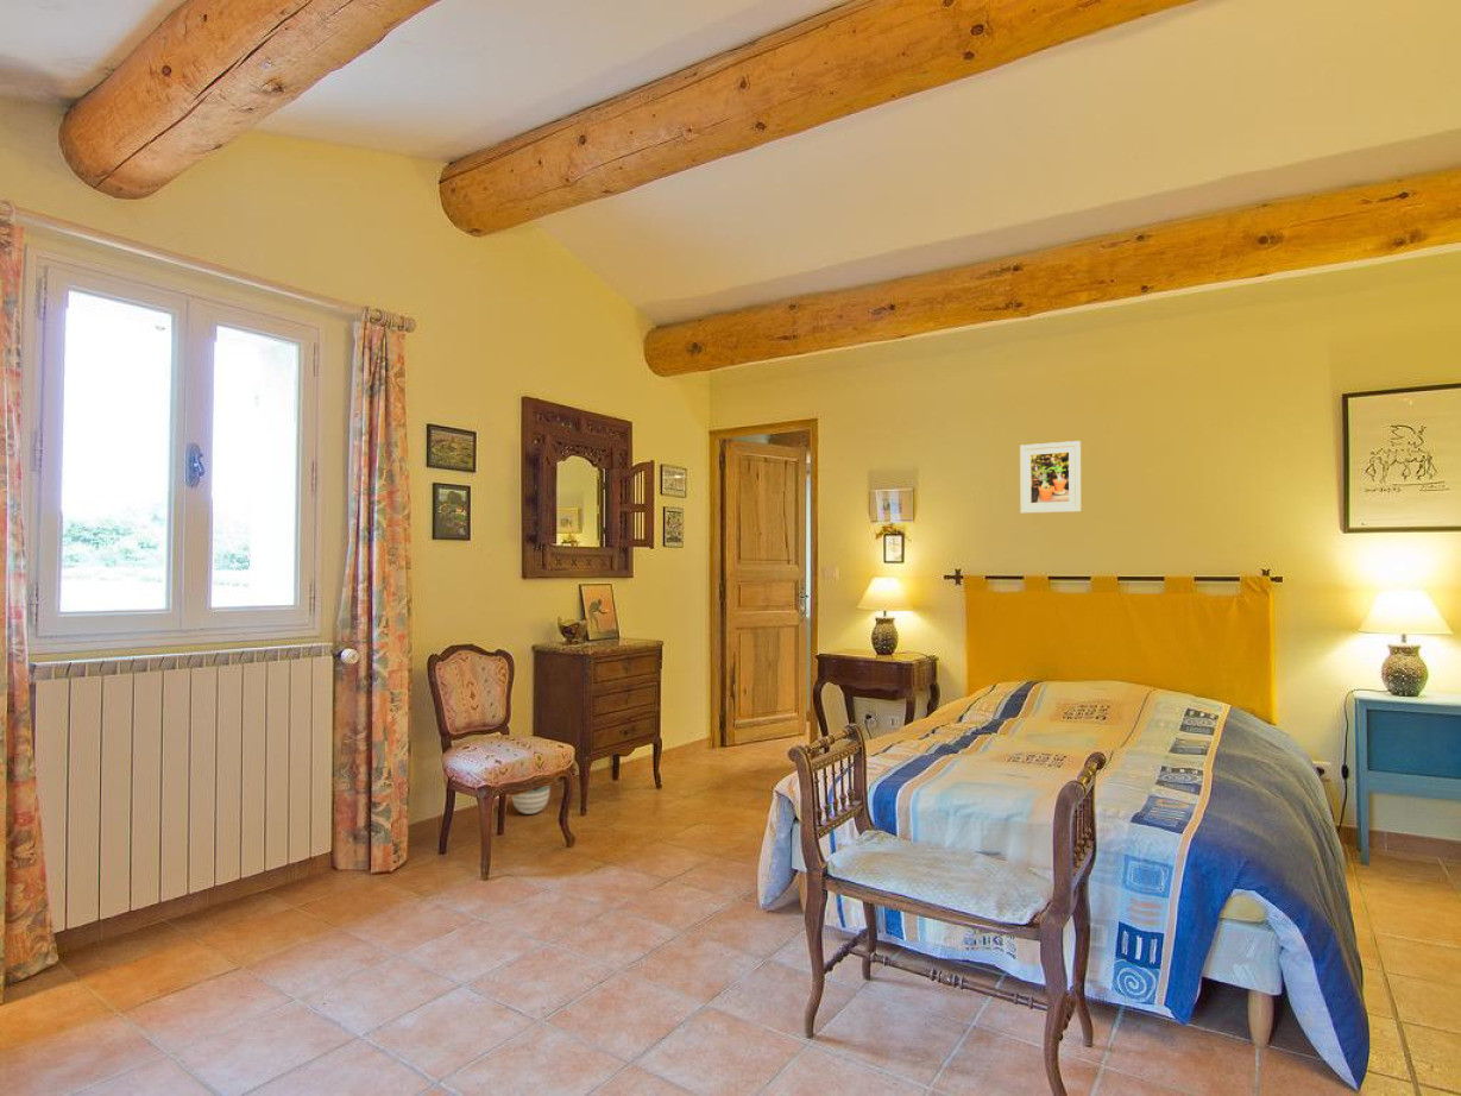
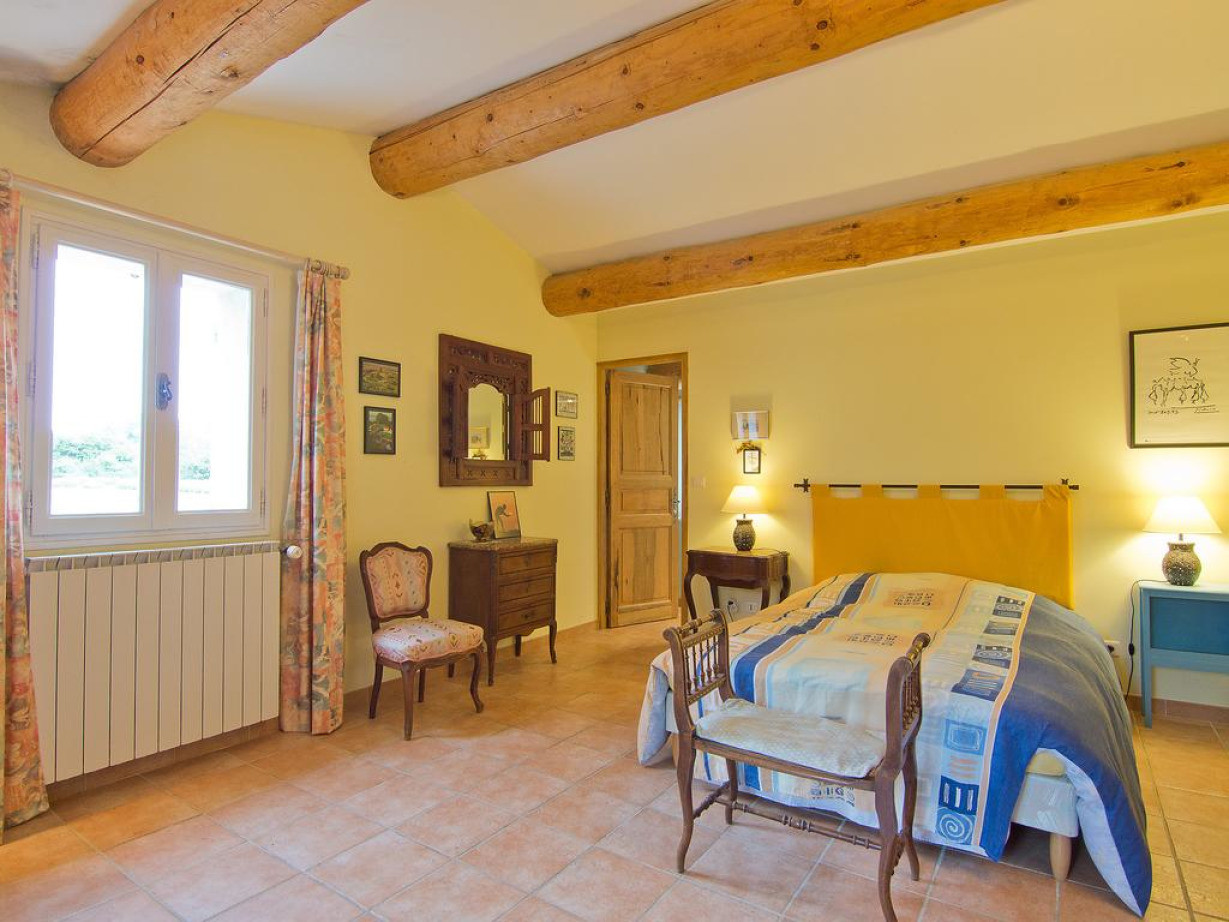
- planter (531, 790)
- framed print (1050, 478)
